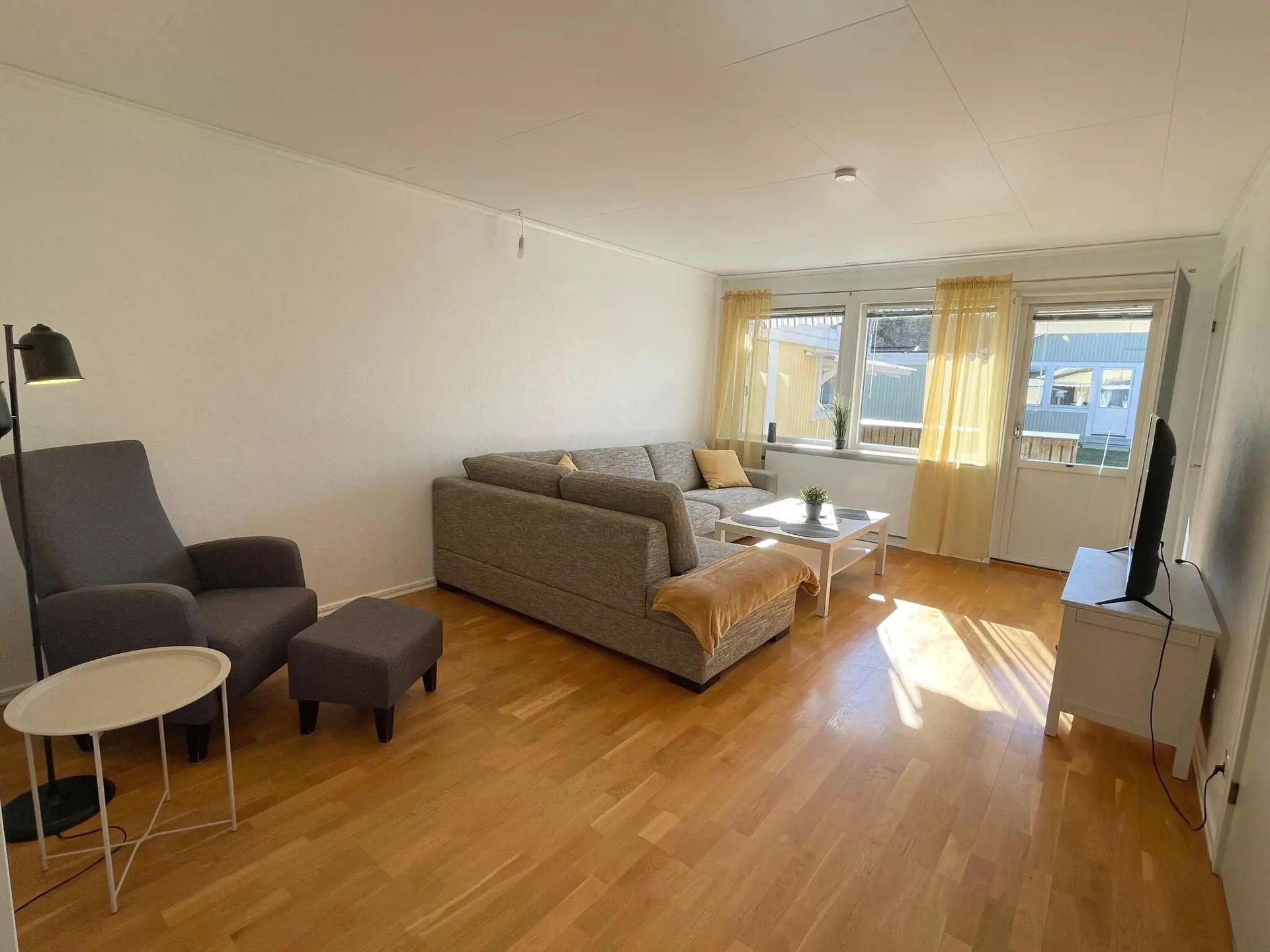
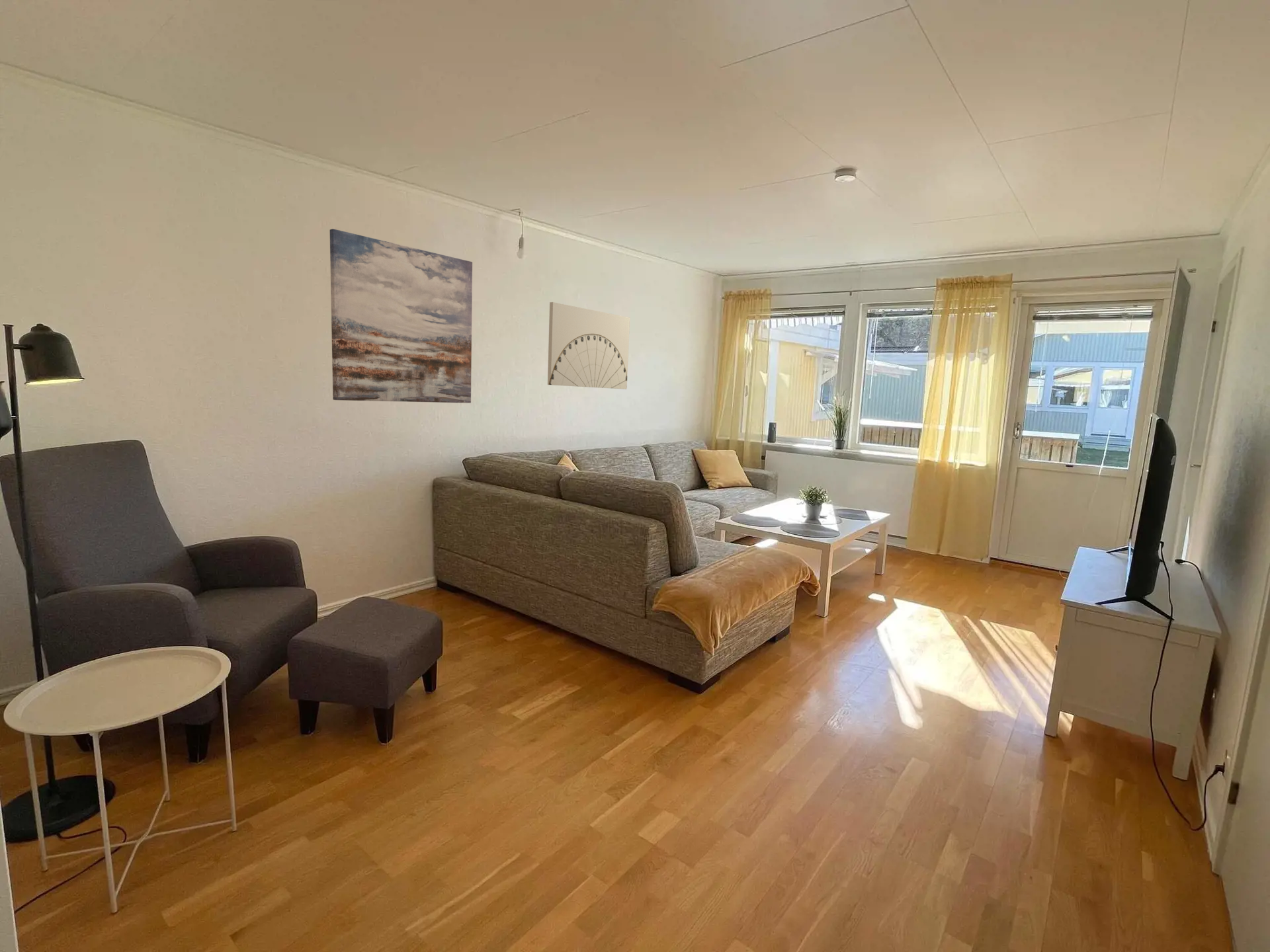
+ wall art (591, 349)
+ wall art (407, 325)
